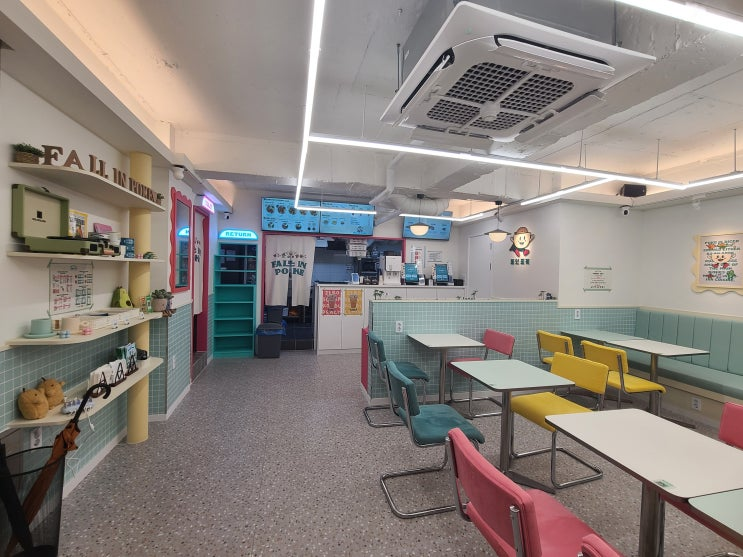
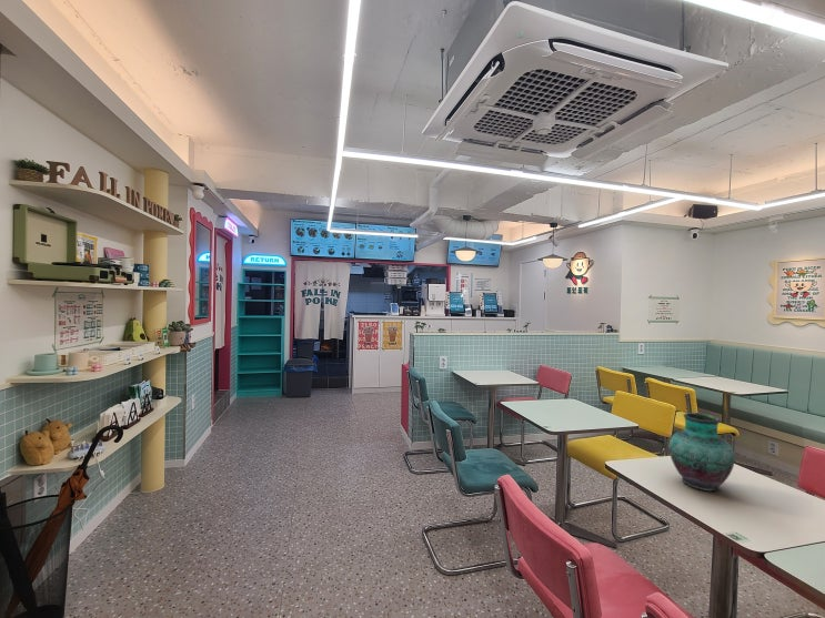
+ vase (700, 450)
